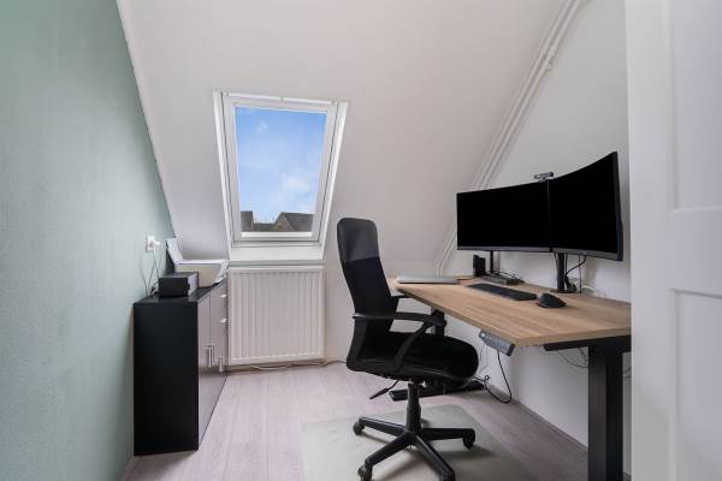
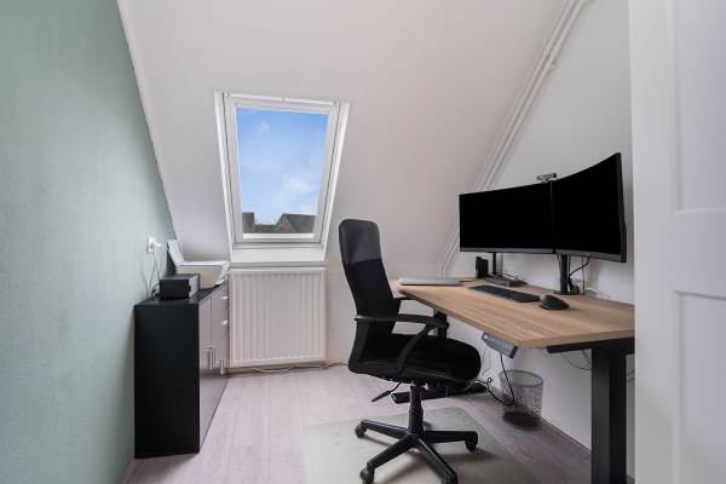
+ waste bin (520, 399)
